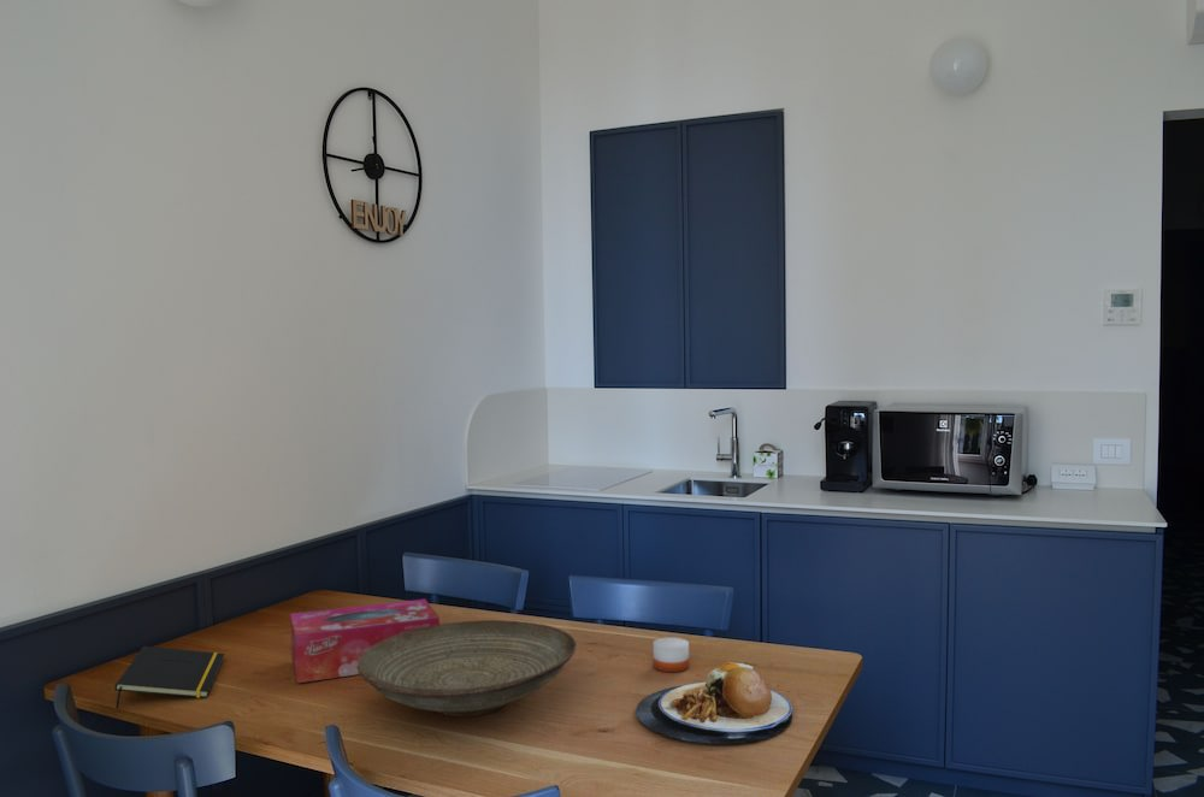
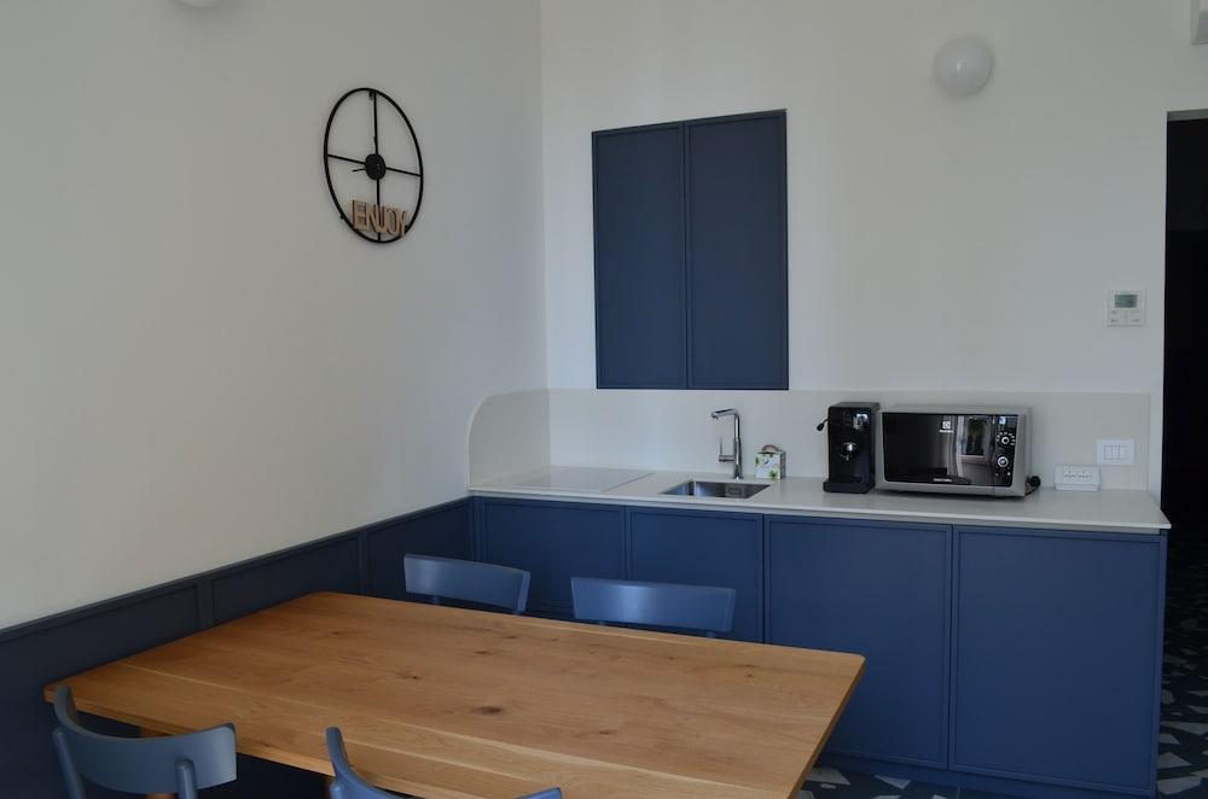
- notepad (173, 671)
- candle (671, 642)
- decorative bowl (470, 675)
- tissue box (365, 638)
- plate (713, 690)
